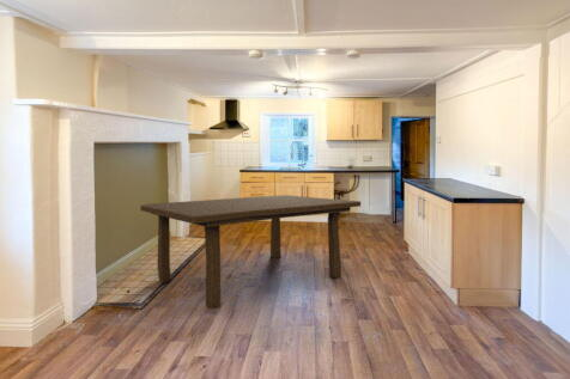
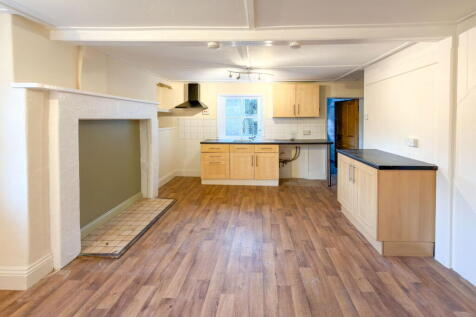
- dining table (249, 221)
